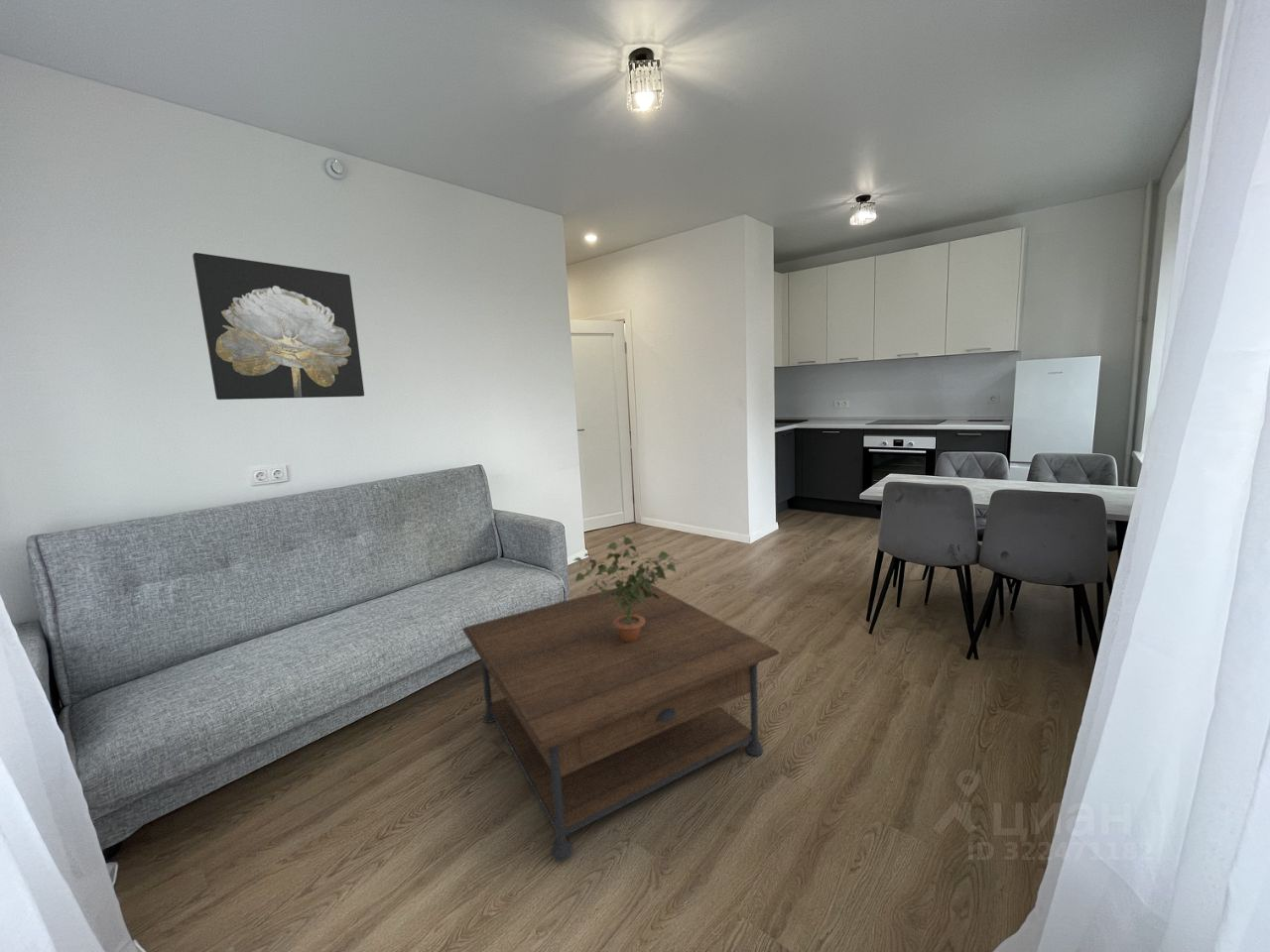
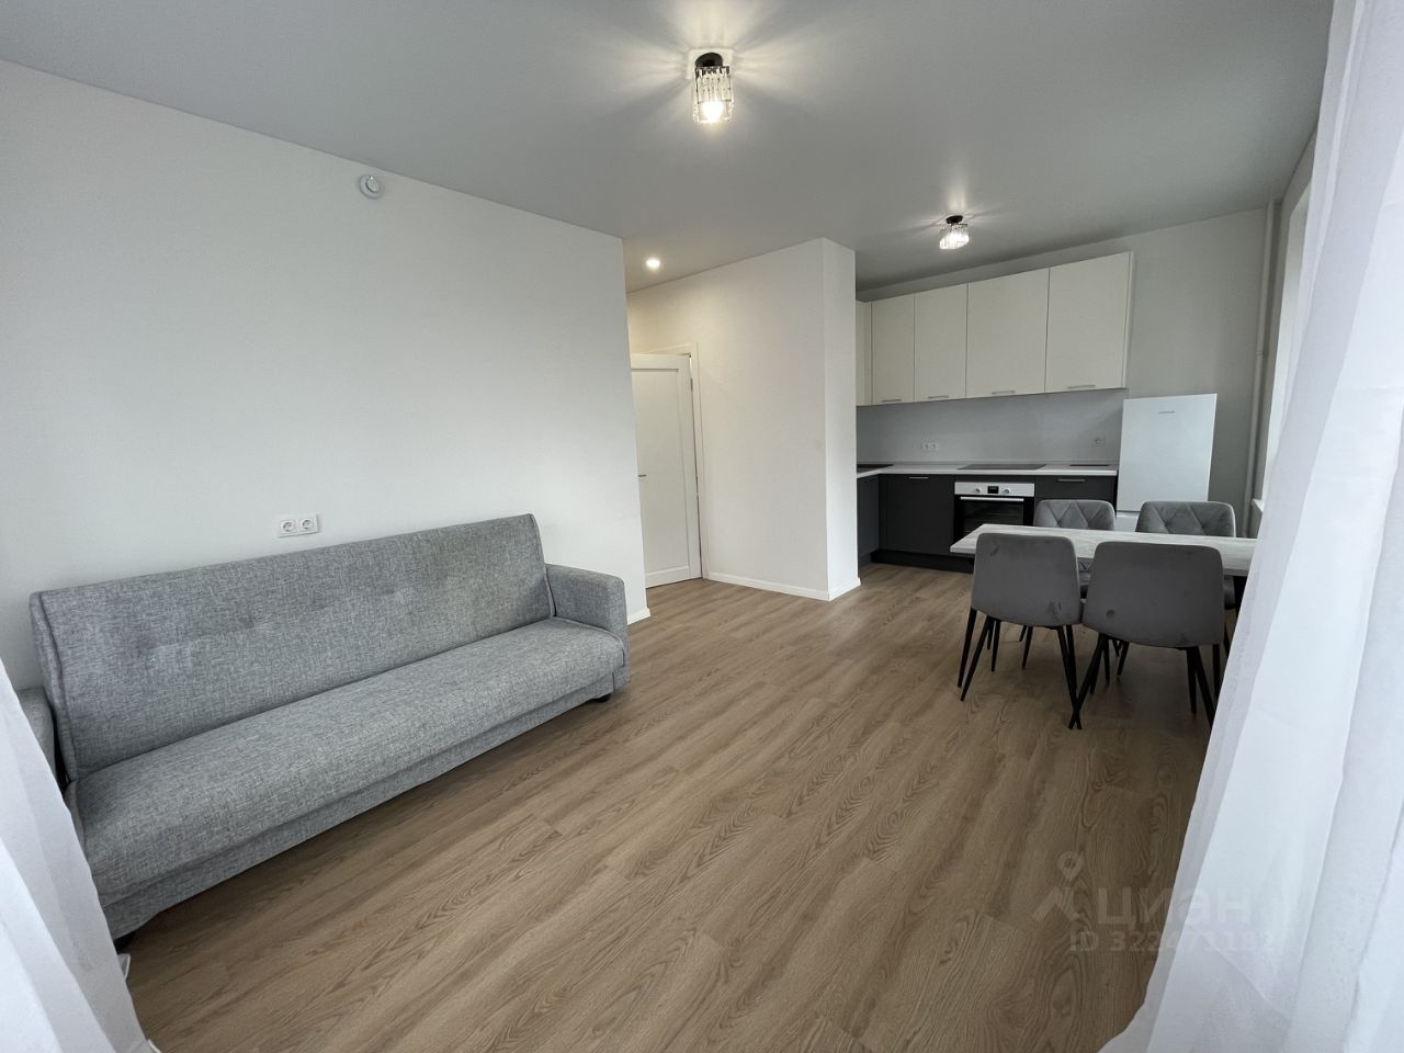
- wall art (287, 332)
- coffee table (610, 685)
- potted plant (626, 589)
